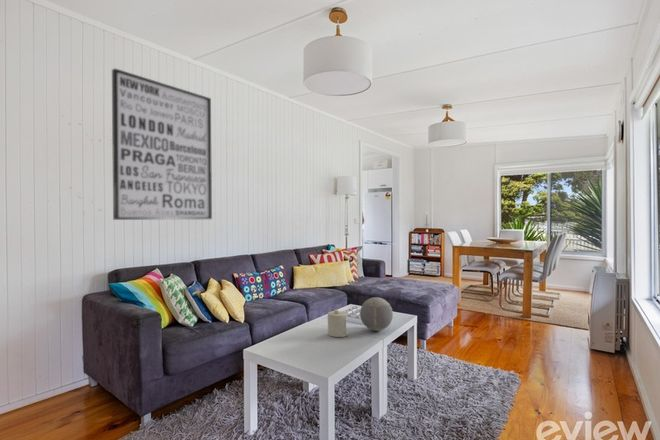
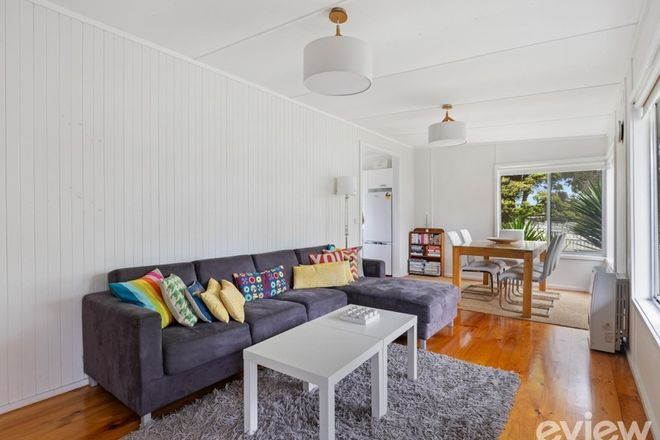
- decorative orb (376, 313)
- wall art (167, 152)
- candle (337, 321)
